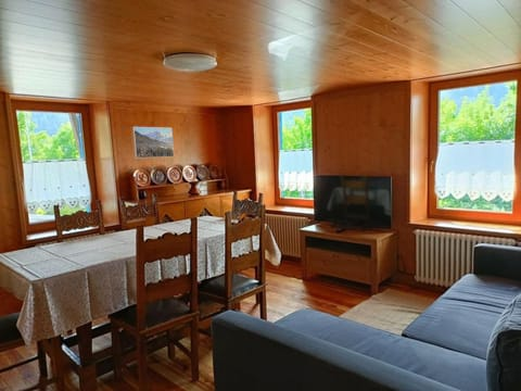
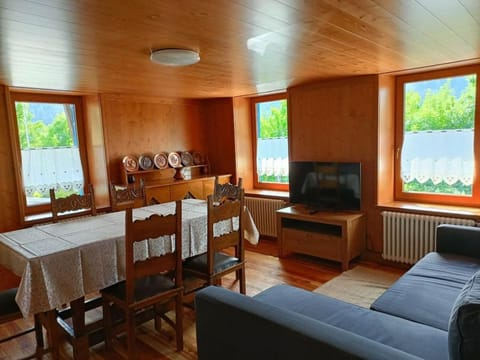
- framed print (154, 142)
